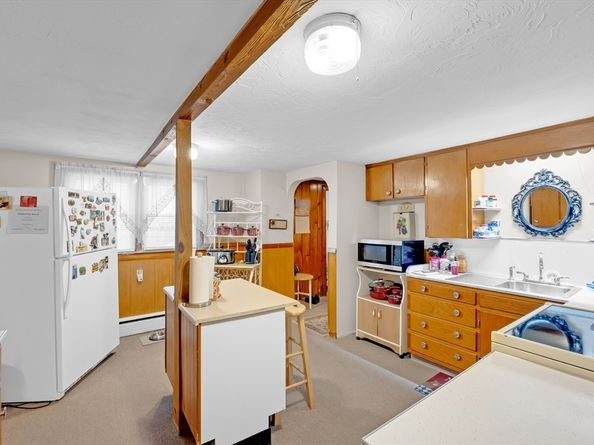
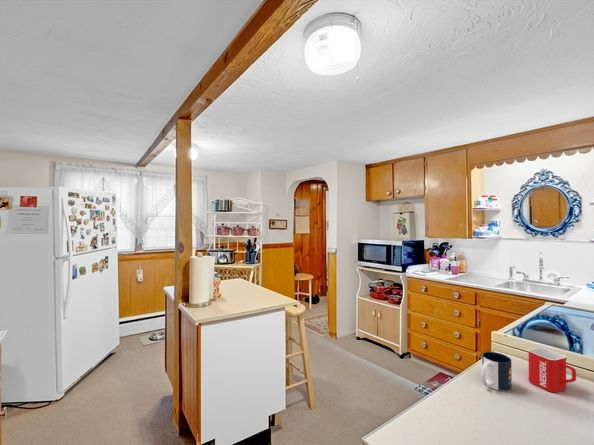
+ mug (493, 371)
+ mug (553, 371)
